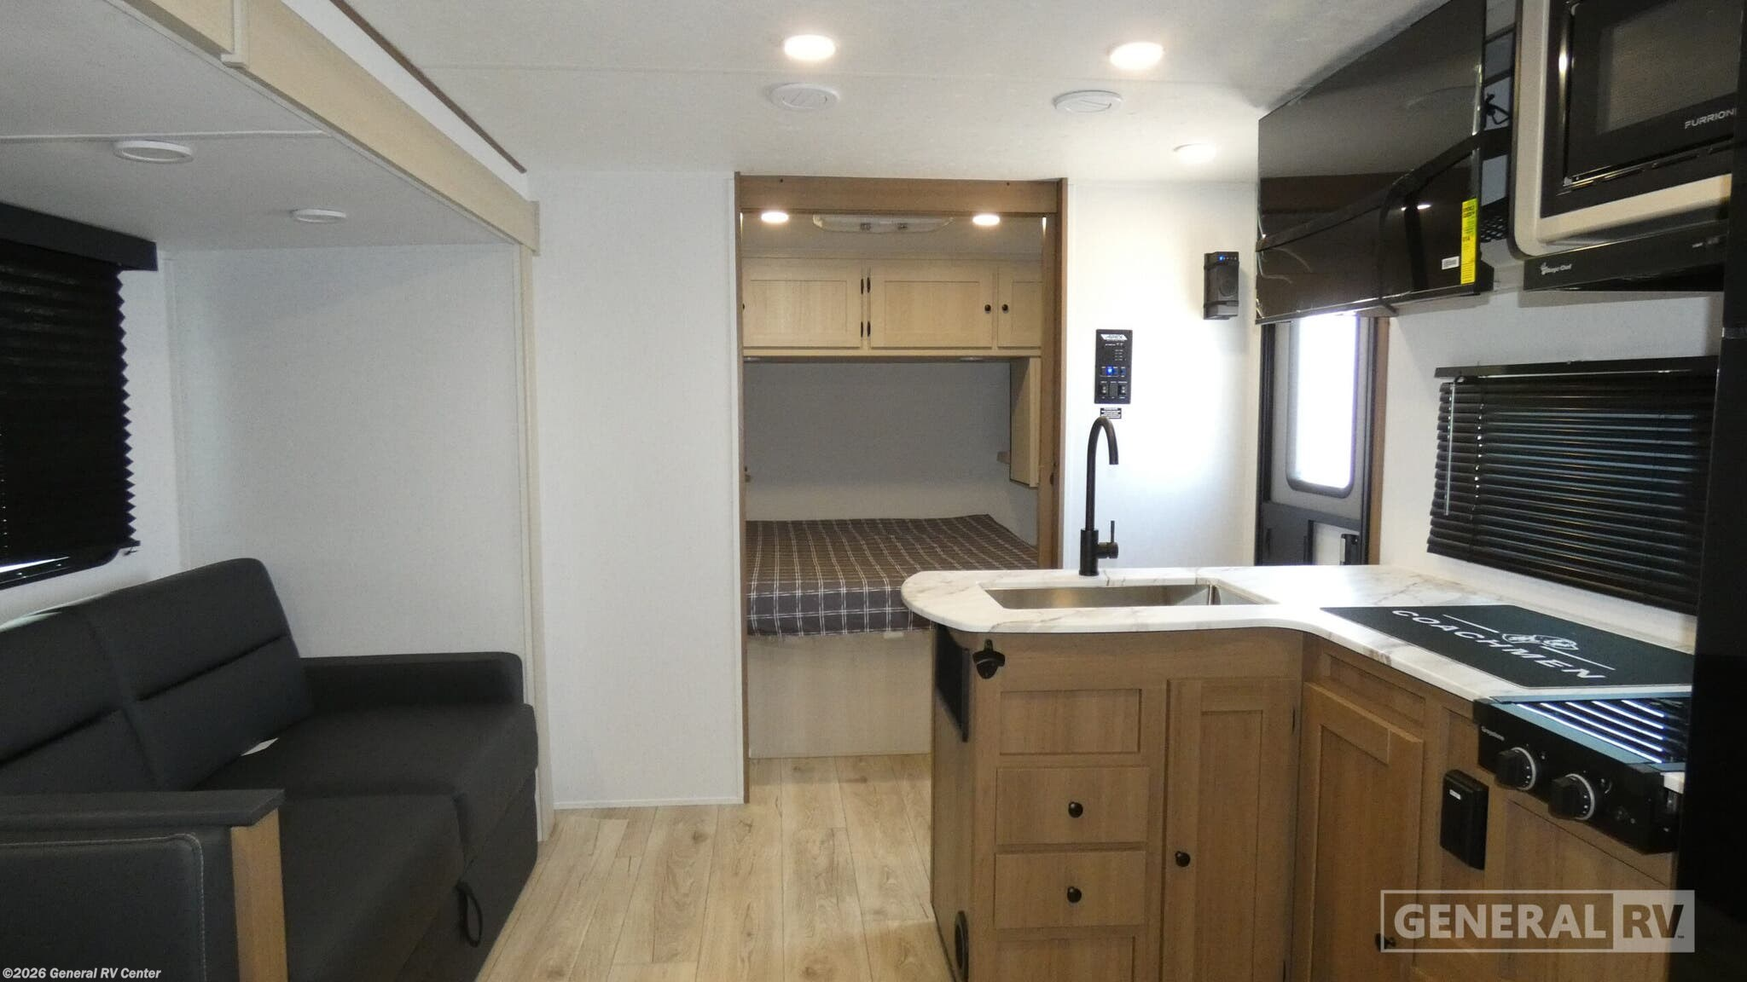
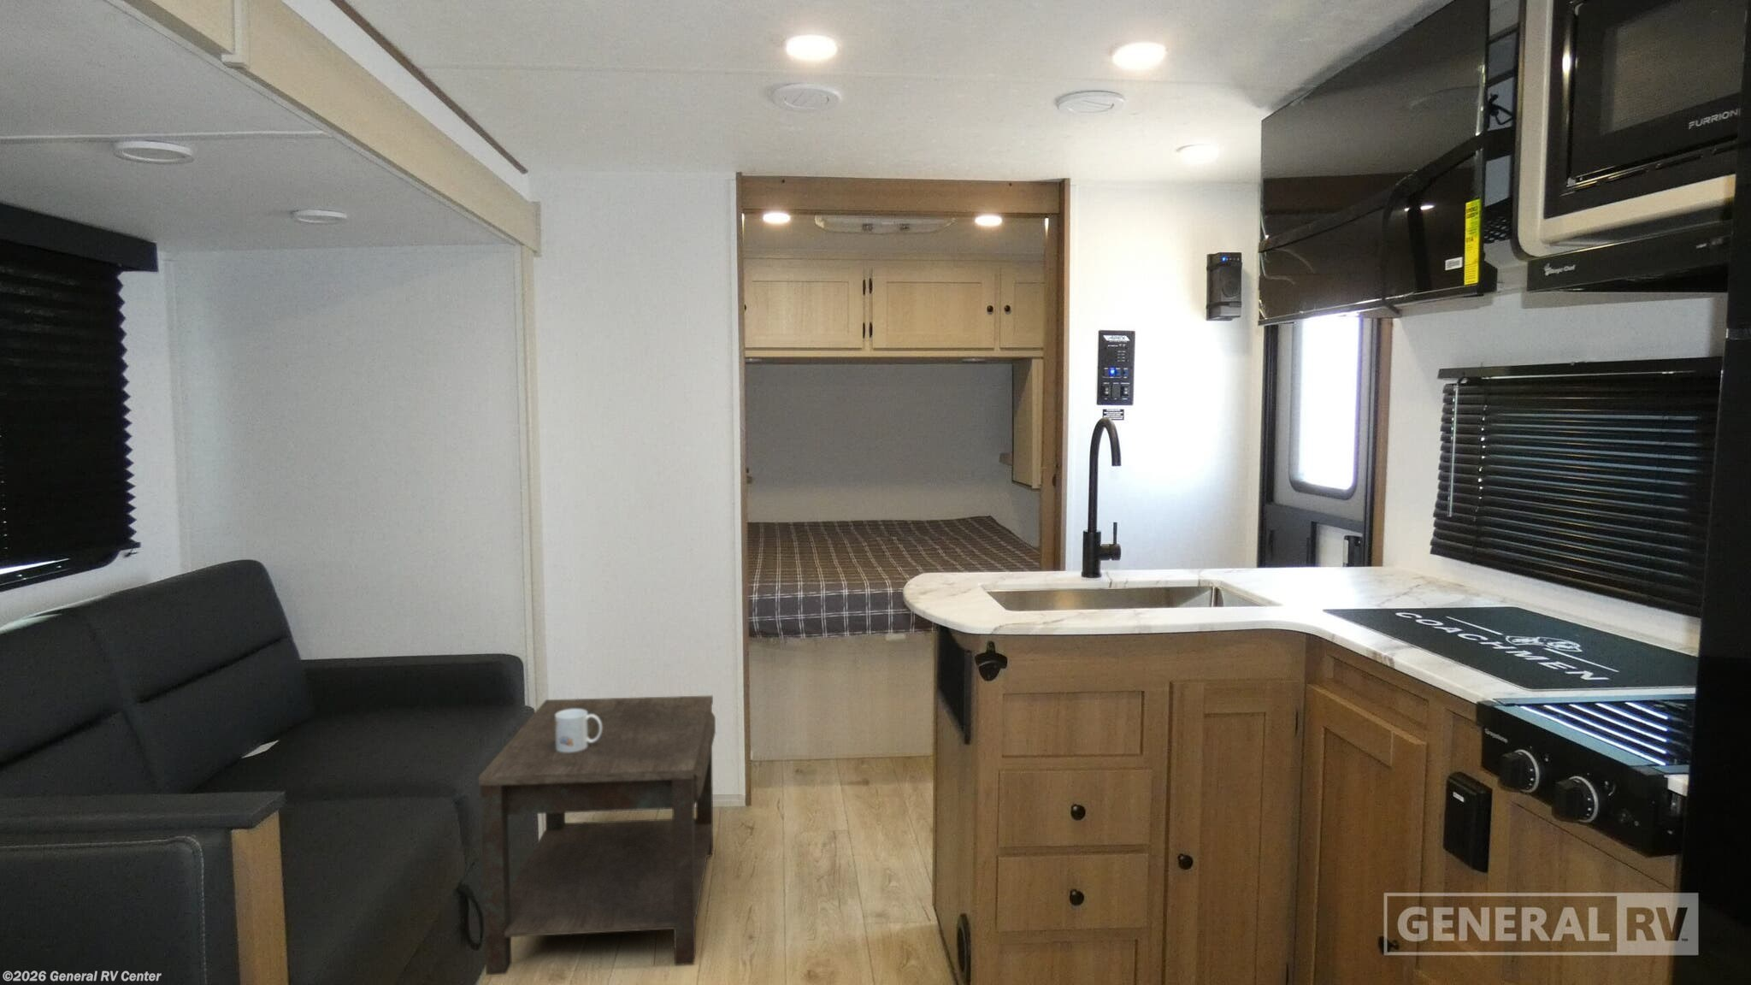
+ mug (578, 729)
+ side table (615, 820)
